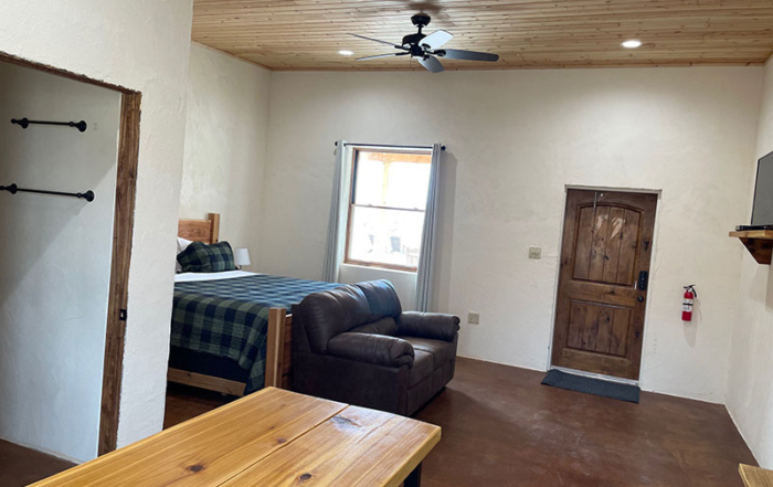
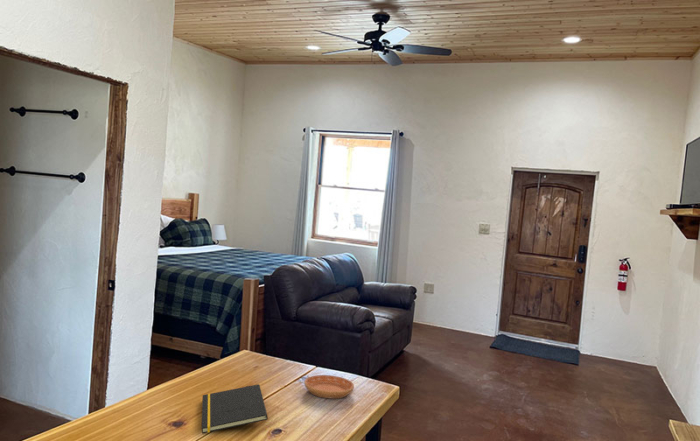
+ saucer (328, 387)
+ notepad (233, 406)
